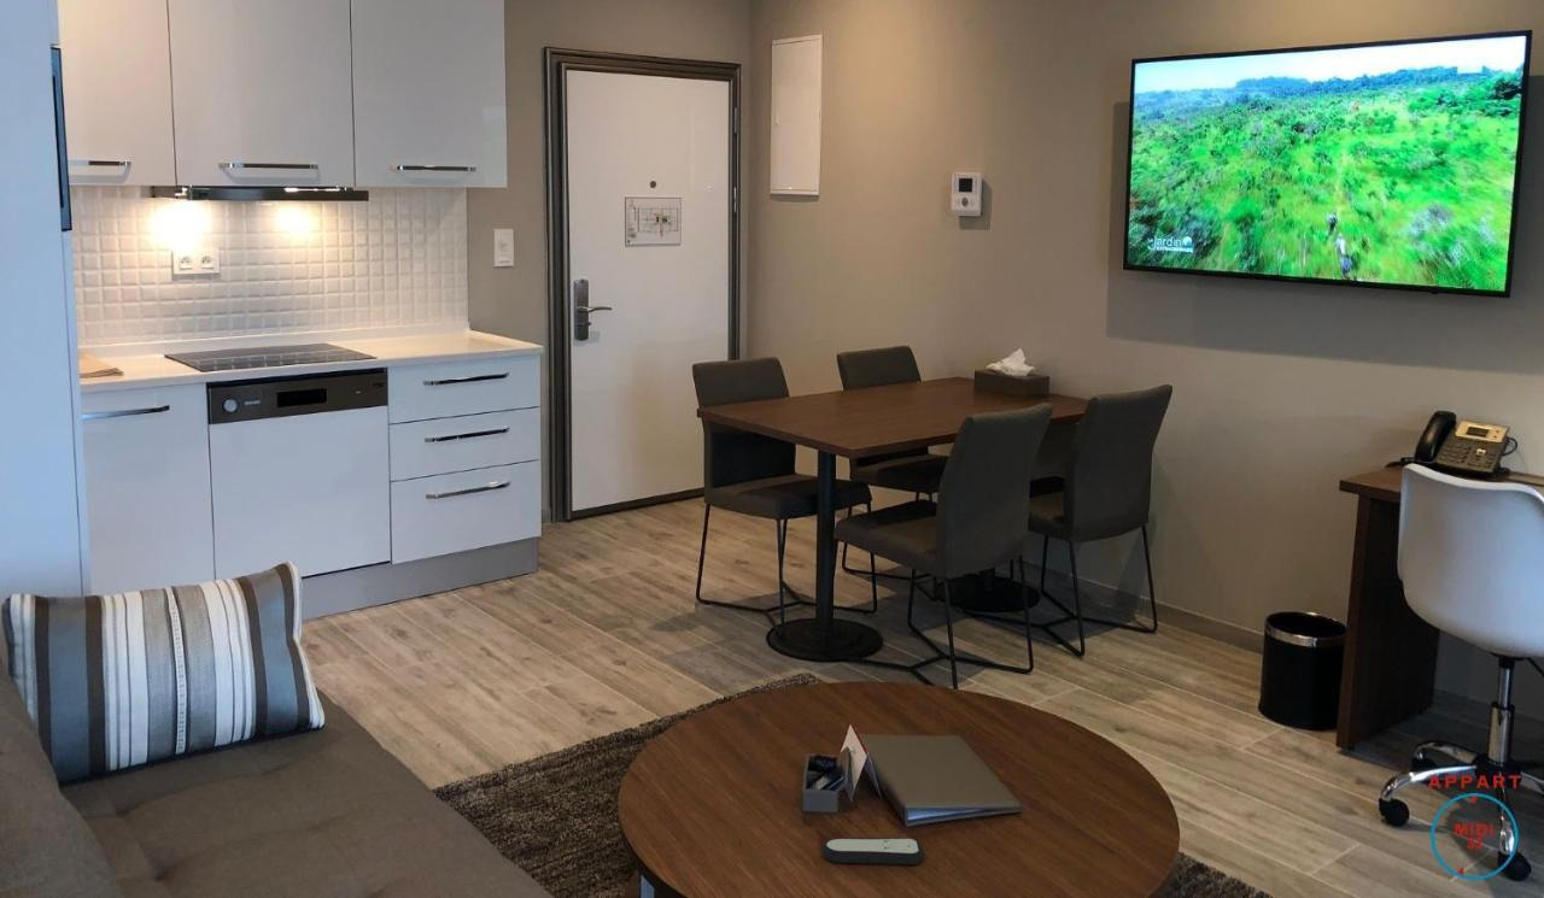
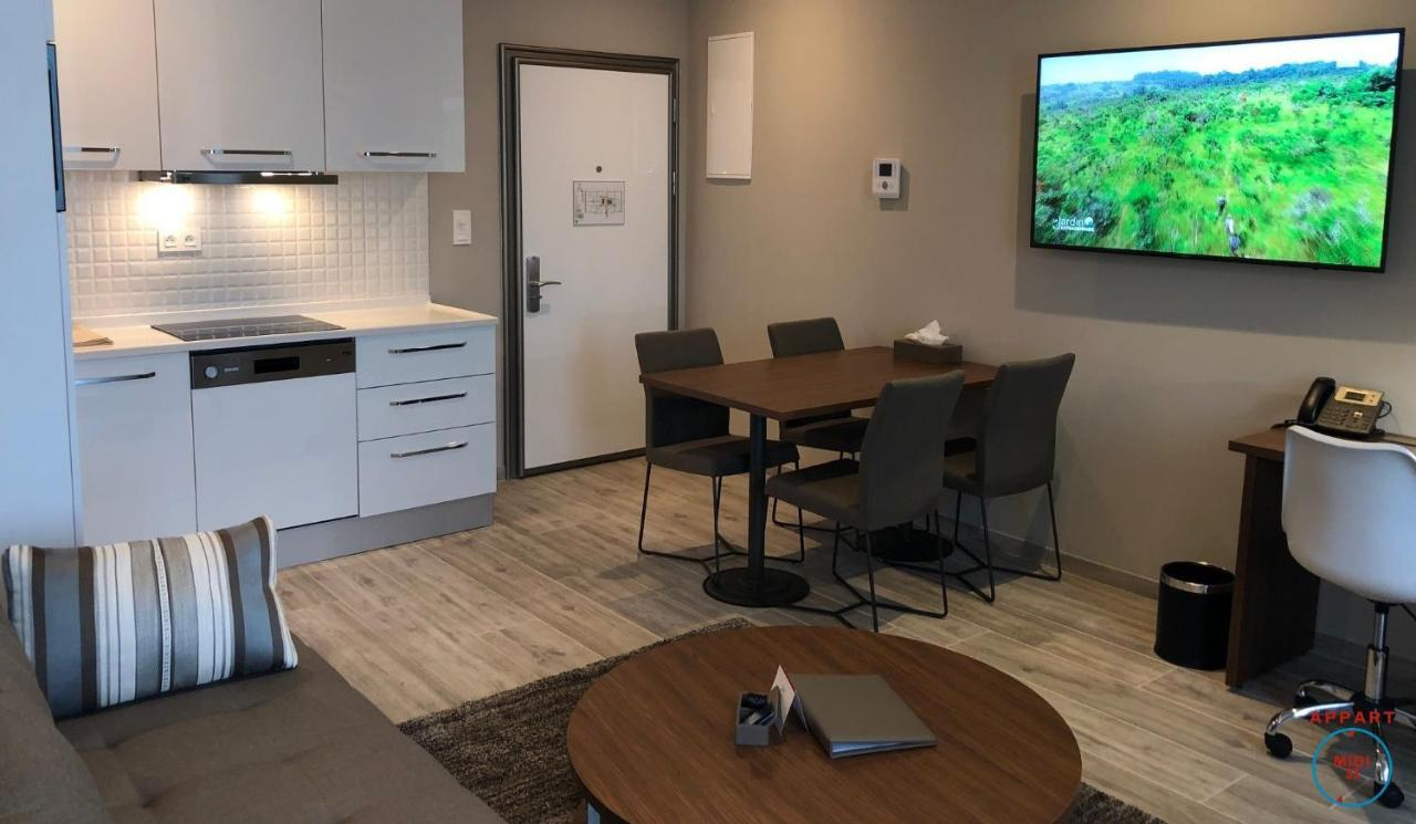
- remote control (872, 850)
